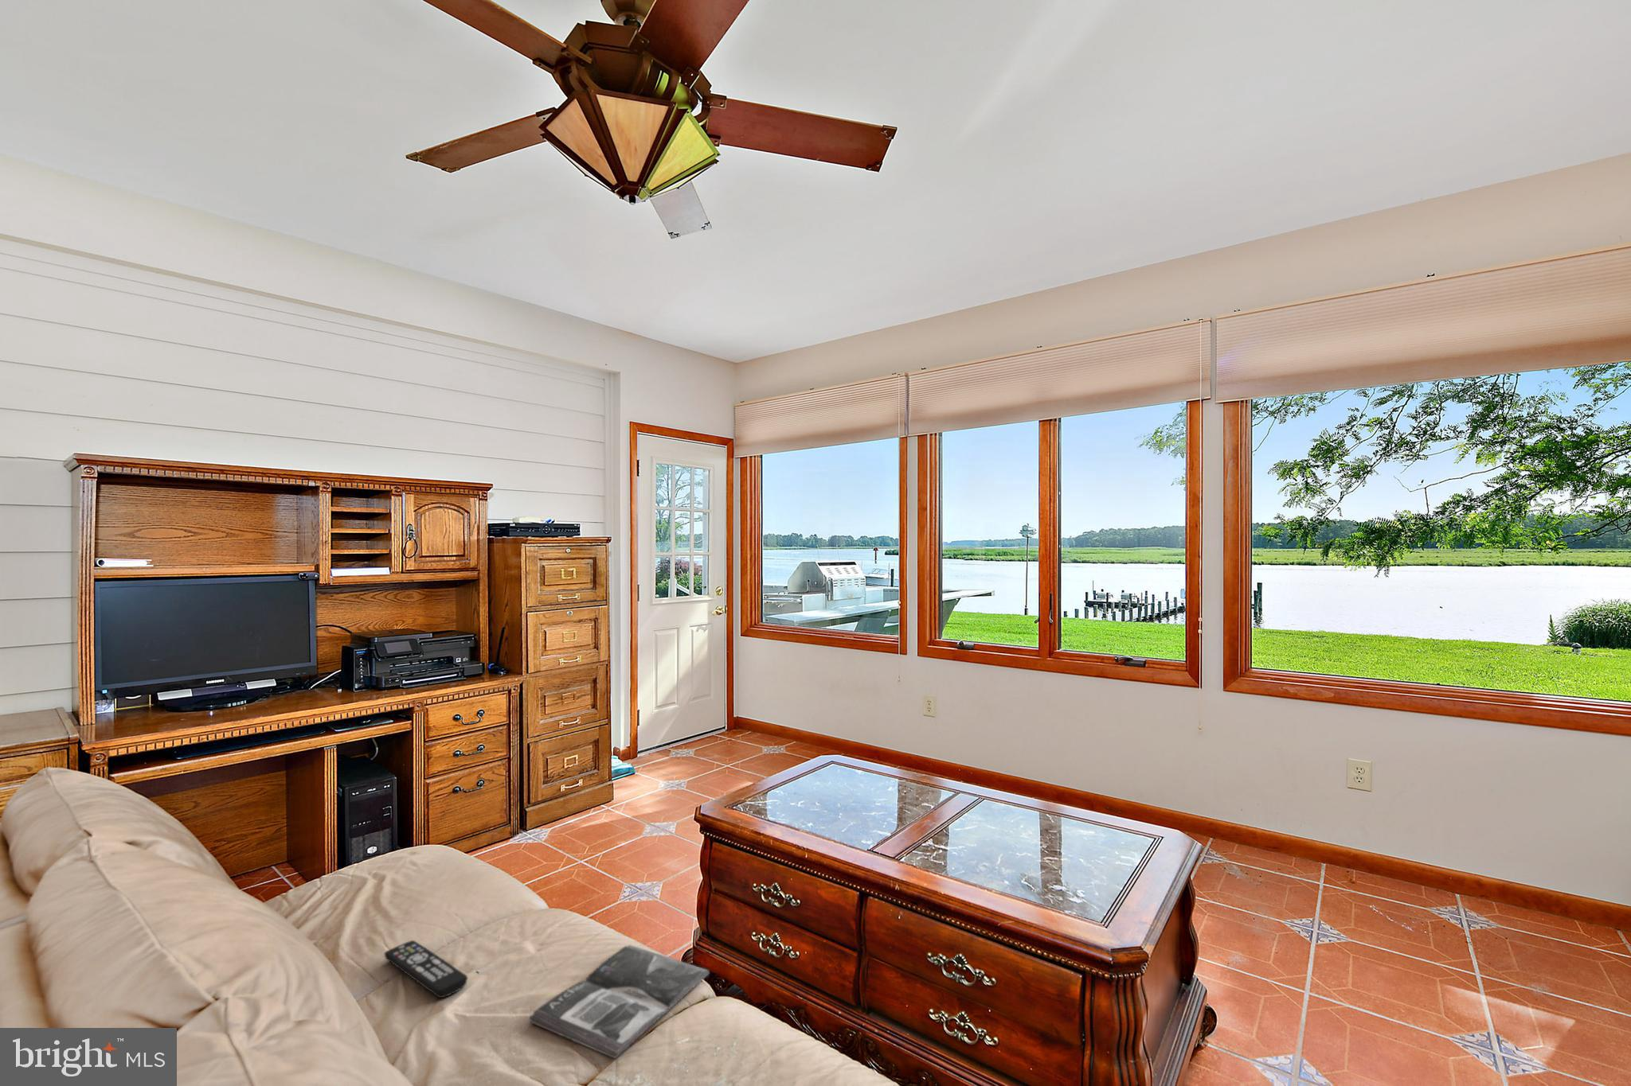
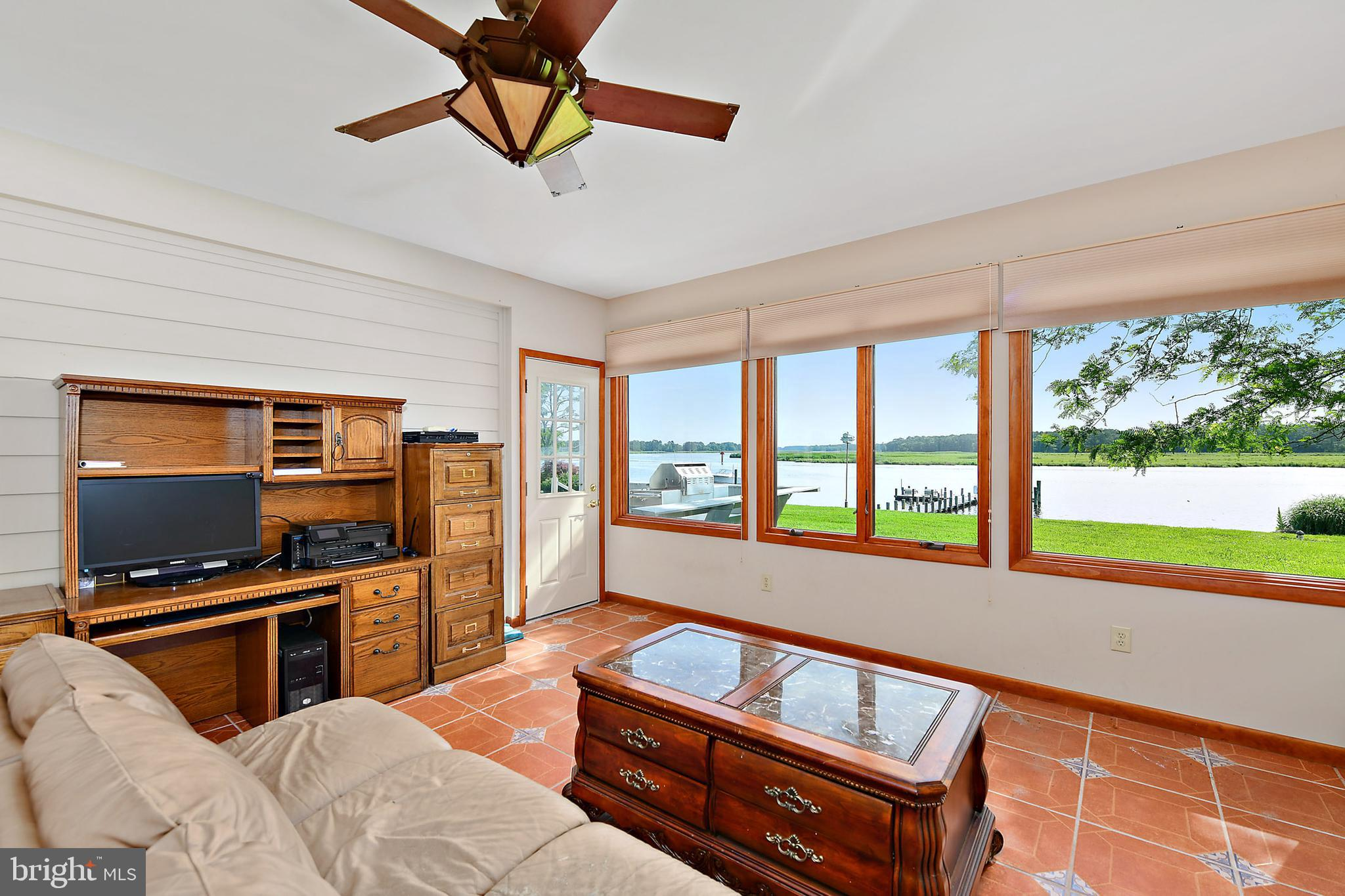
- magazine (623, 993)
- remote control (424, 967)
